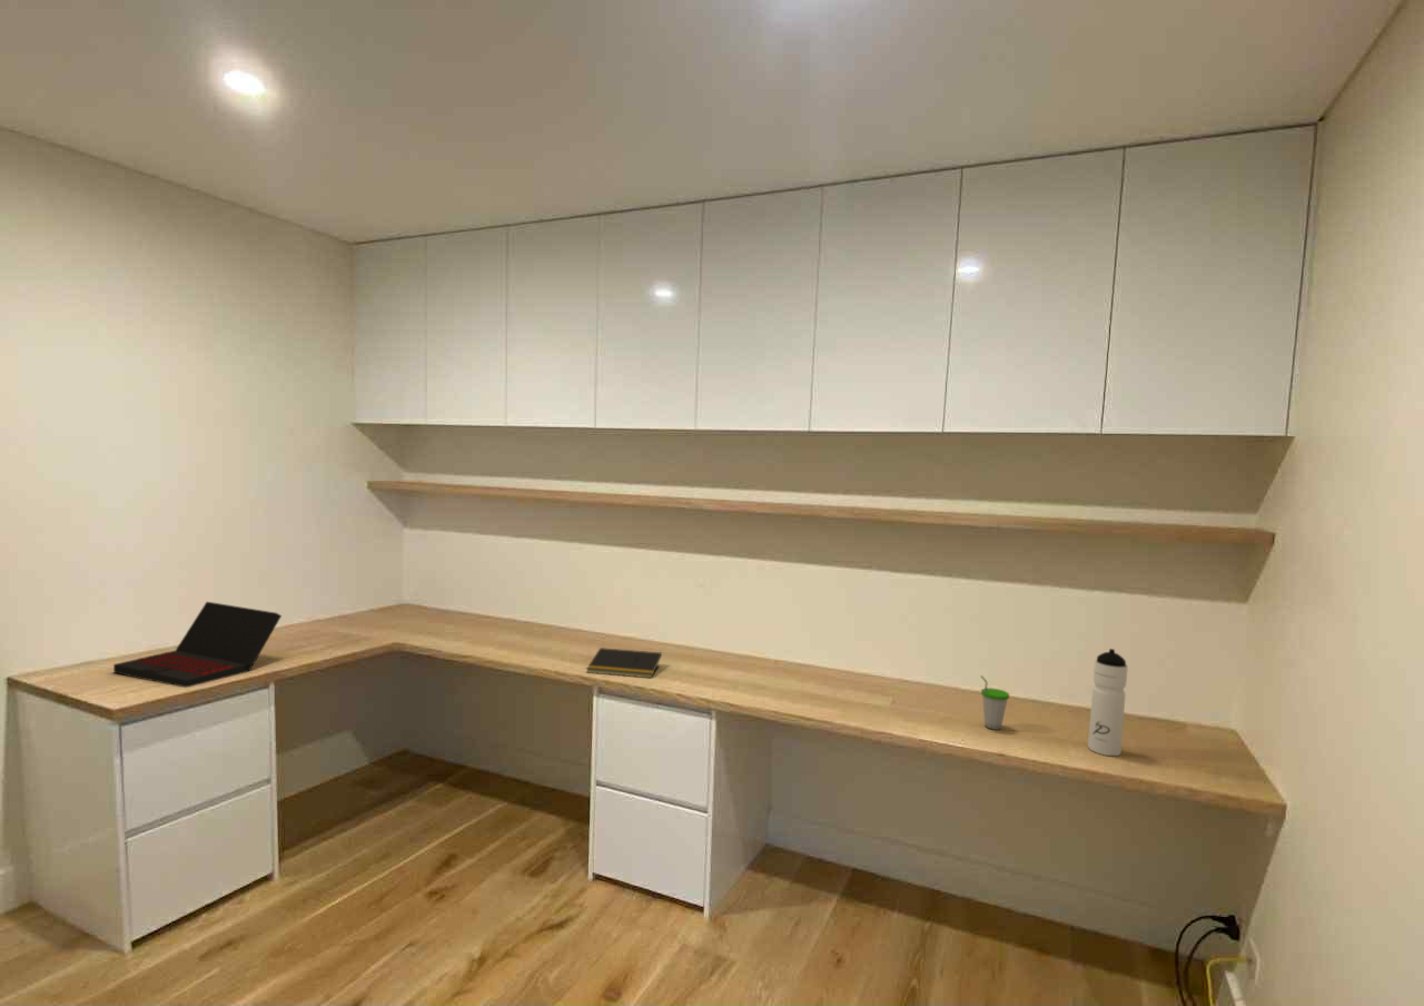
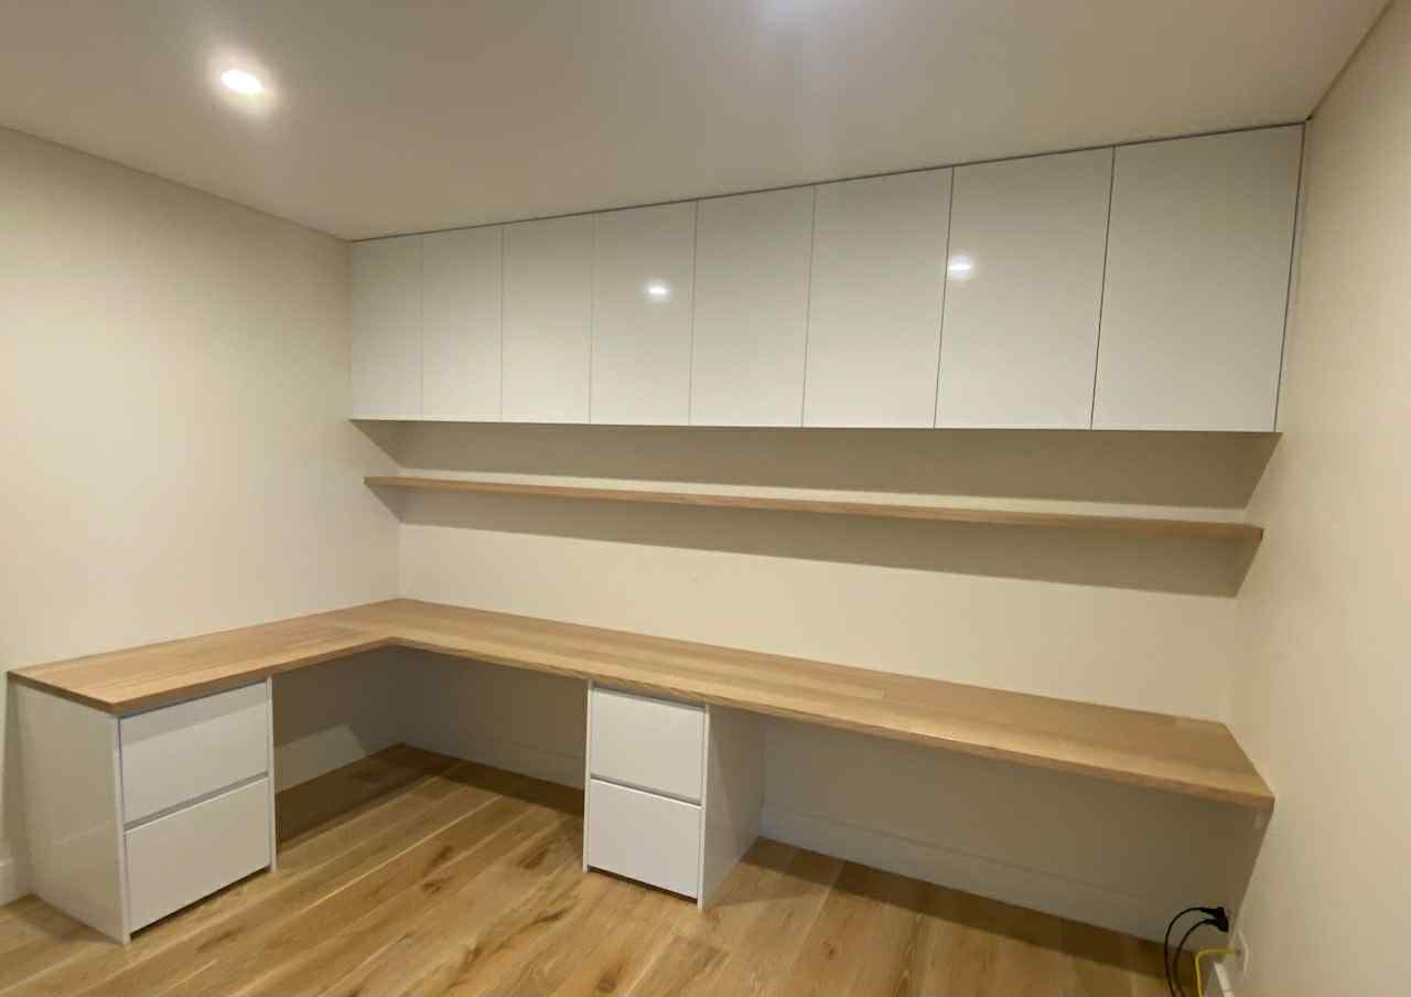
- cup (995, 701)
- notepad (624, 662)
- laptop (200, 641)
- water bottle (1108, 699)
